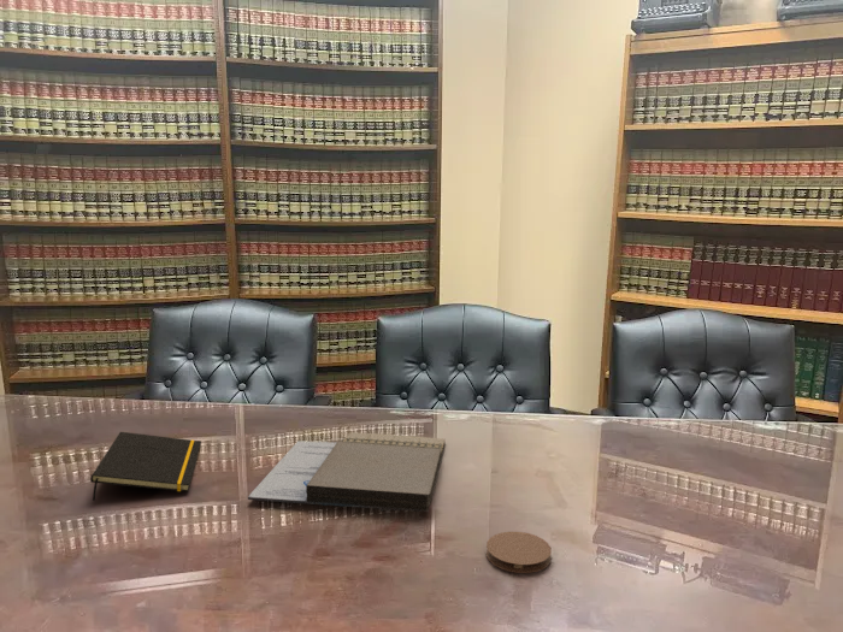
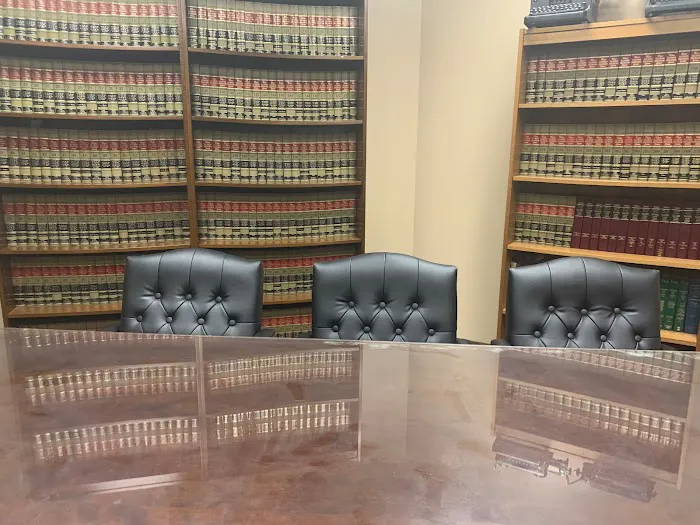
- notebook (356, 461)
- notepad (152, 459)
- coaster (518, 550)
